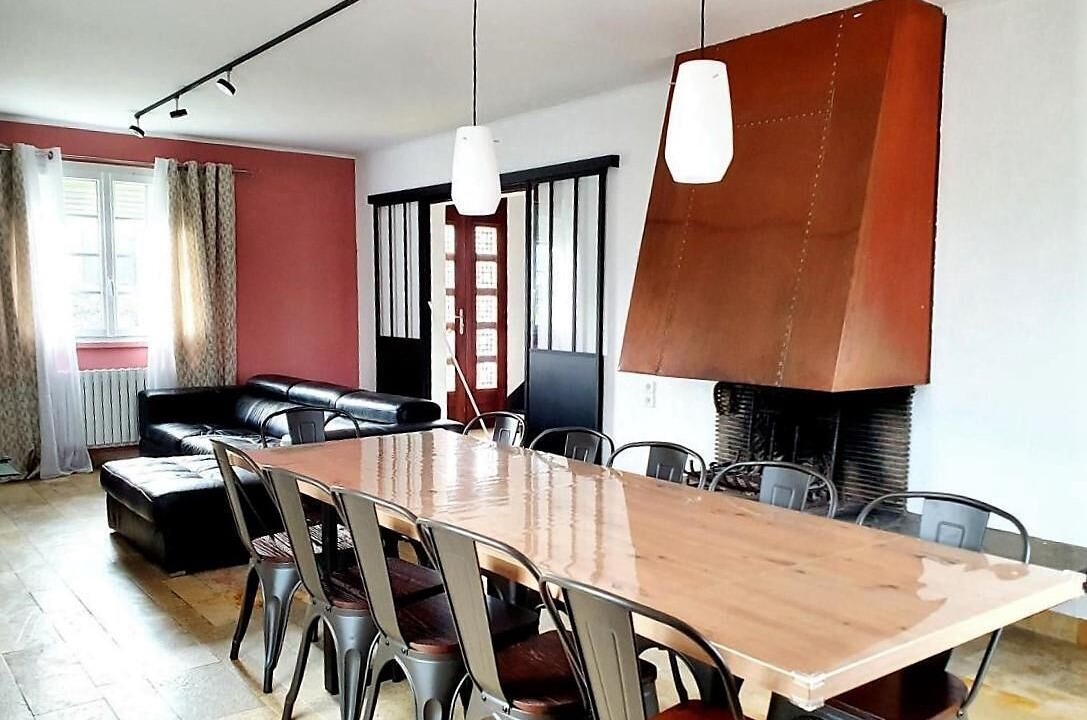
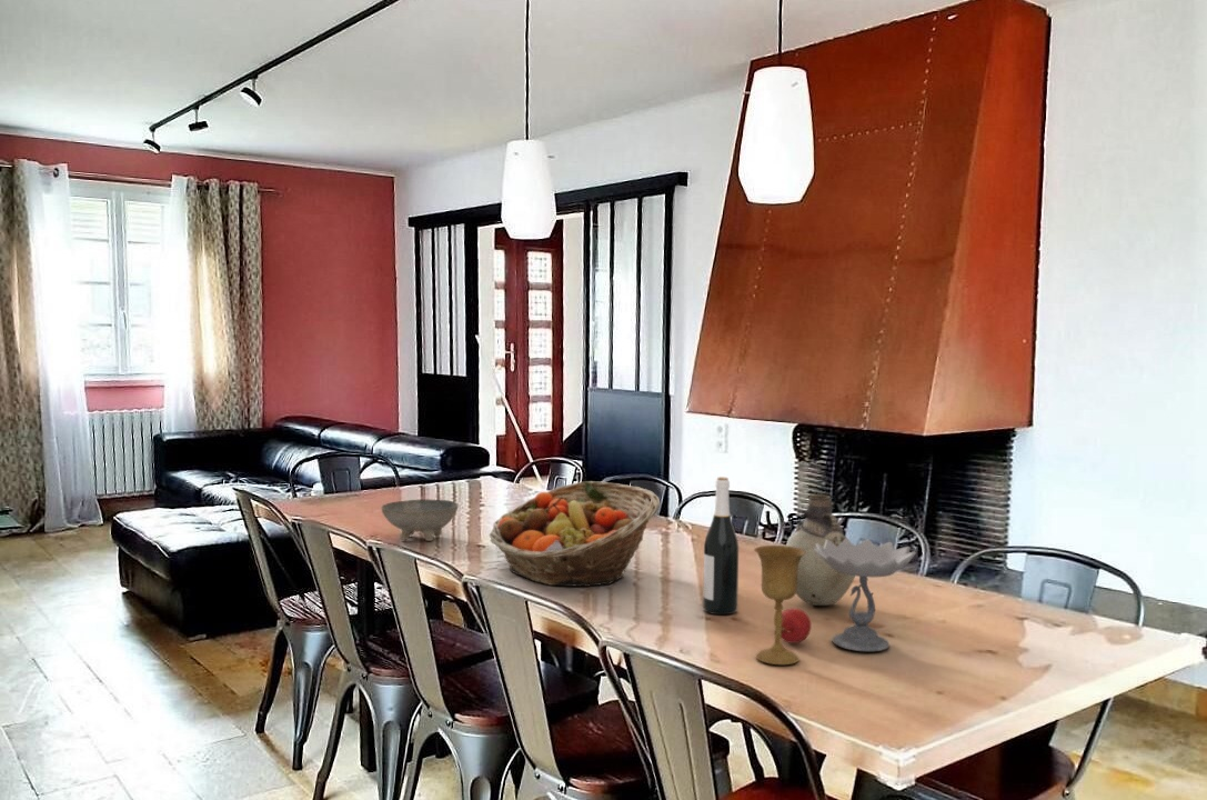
+ fruit basket (573, 530)
+ vase (816, 552)
+ wine bottle (721, 543)
+ bowl (420, 520)
+ goblet (851, 594)
